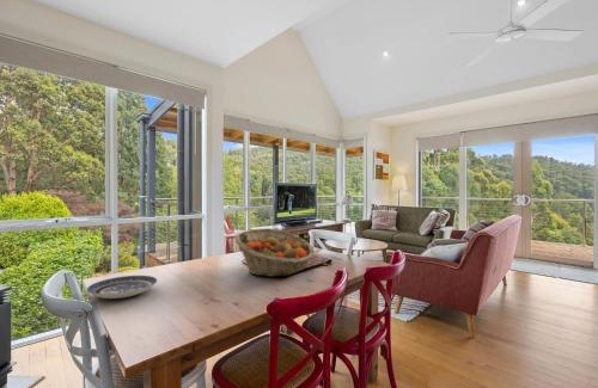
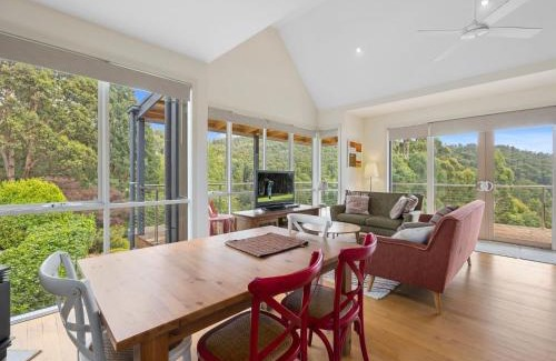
- plate (123, 288)
- fruit basket (275, 250)
